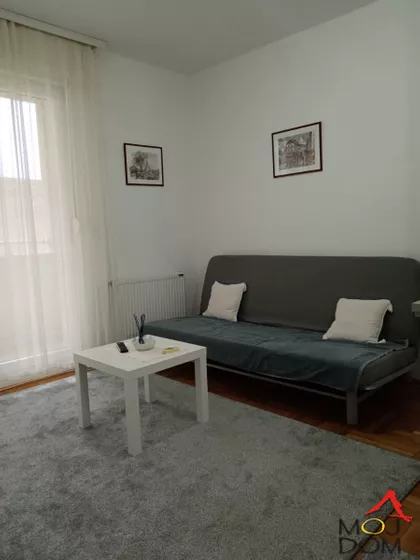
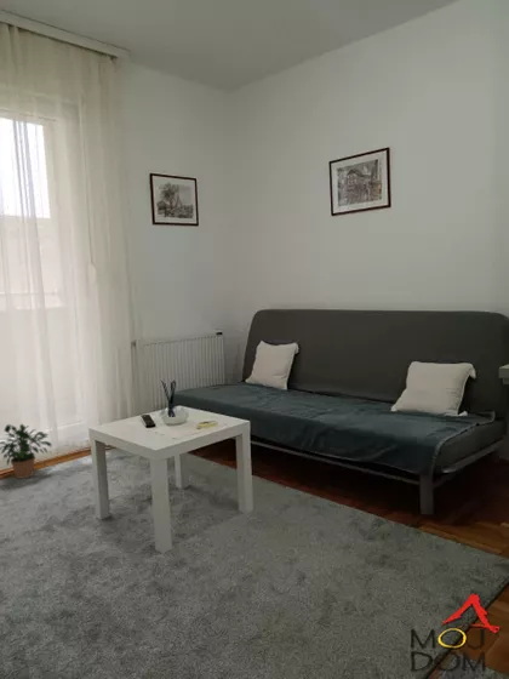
+ potted plant (25, 447)
